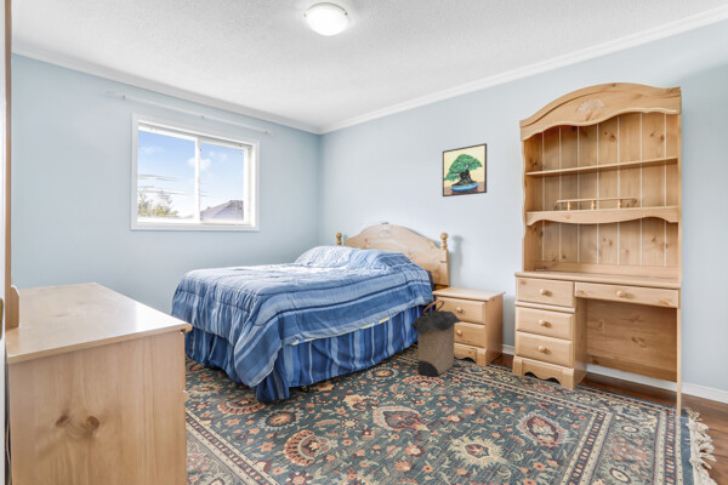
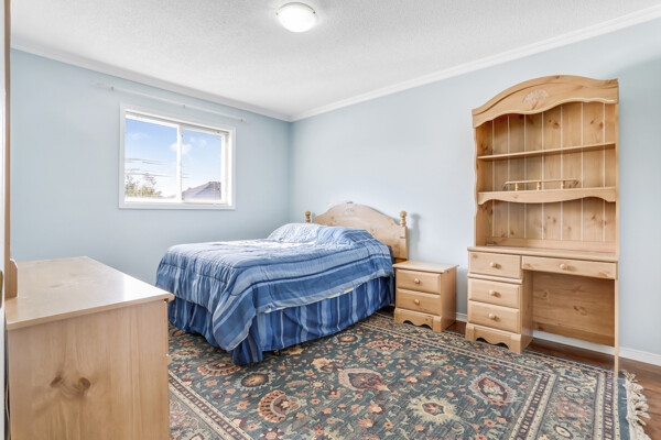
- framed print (463, 171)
- laundry hamper (436, 332)
